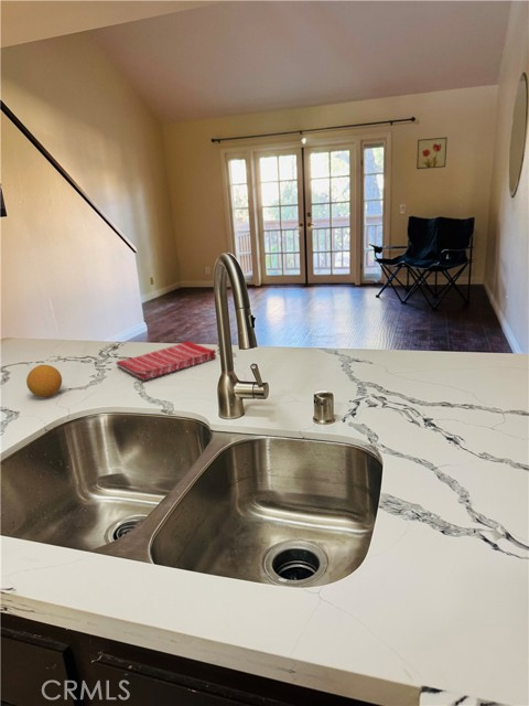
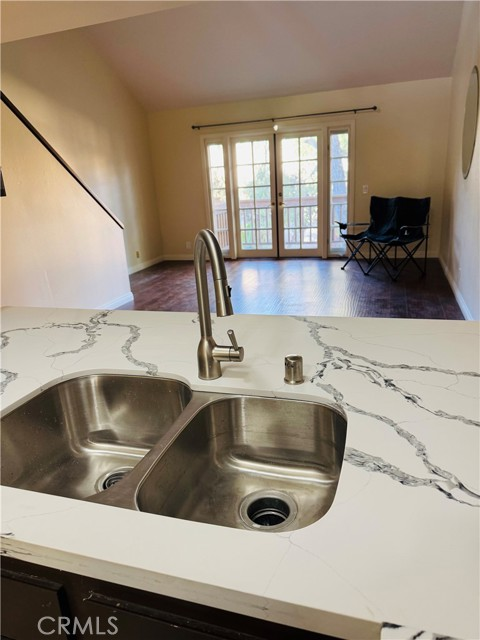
- wall art (431, 153)
- dish towel (166, 357)
- fruit (44, 381)
